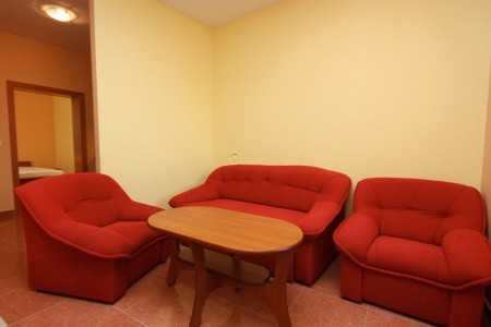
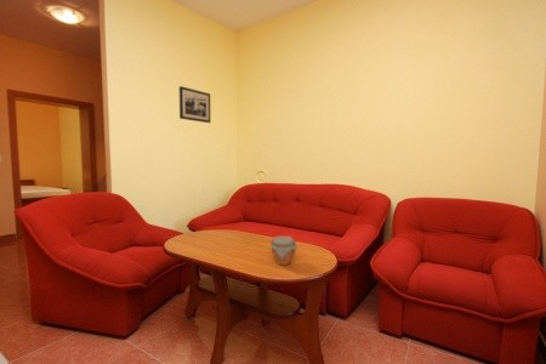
+ jar (283, 250)
+ picture frame (195, 106)
